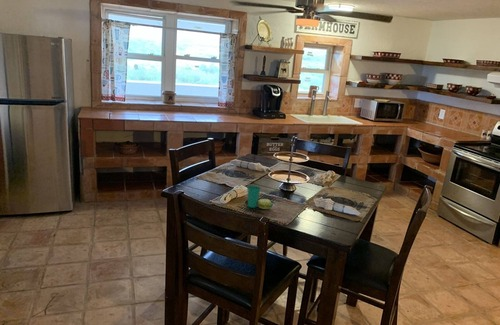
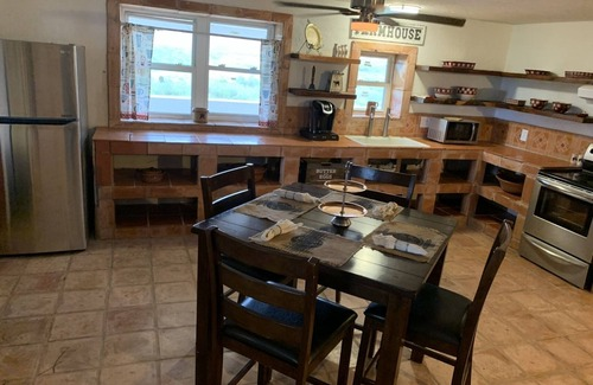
- cup (258, 197)
